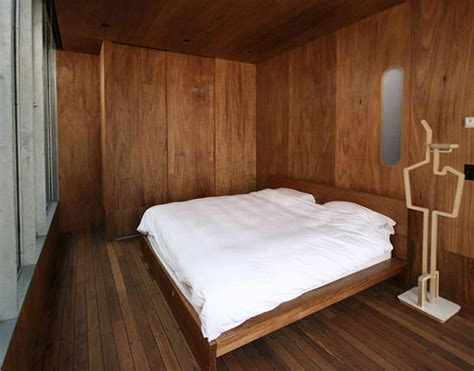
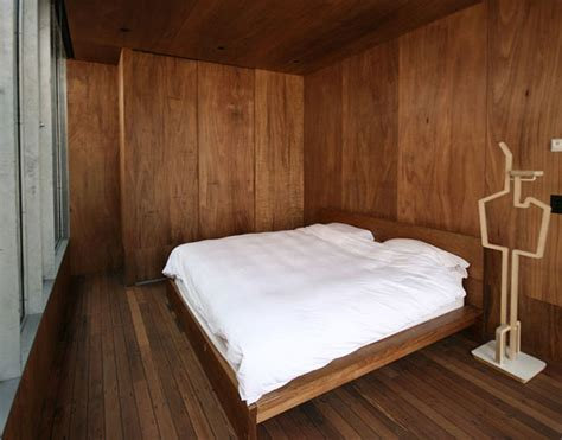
- home mirror (392, 117)
